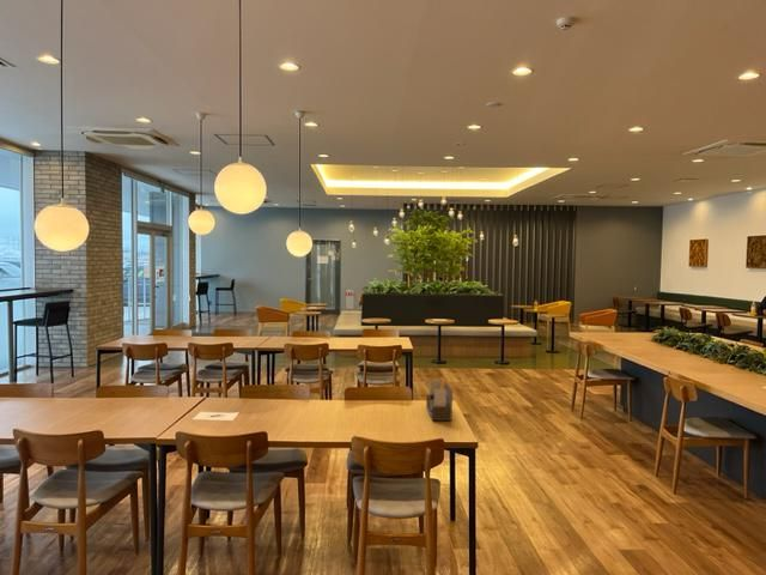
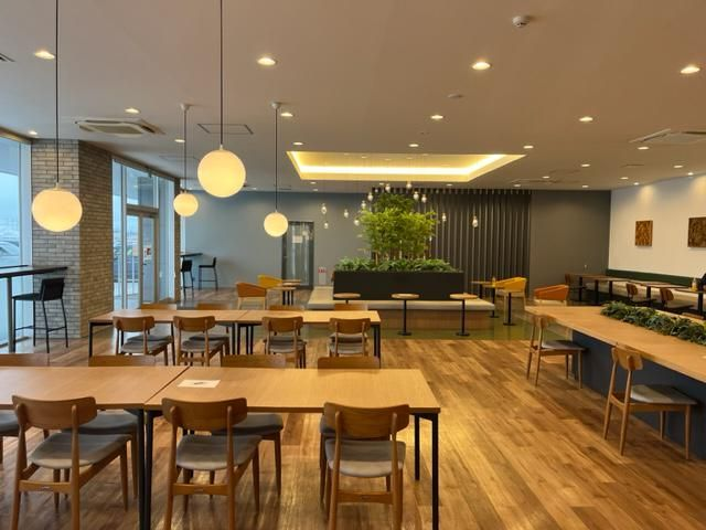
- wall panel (438, 399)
